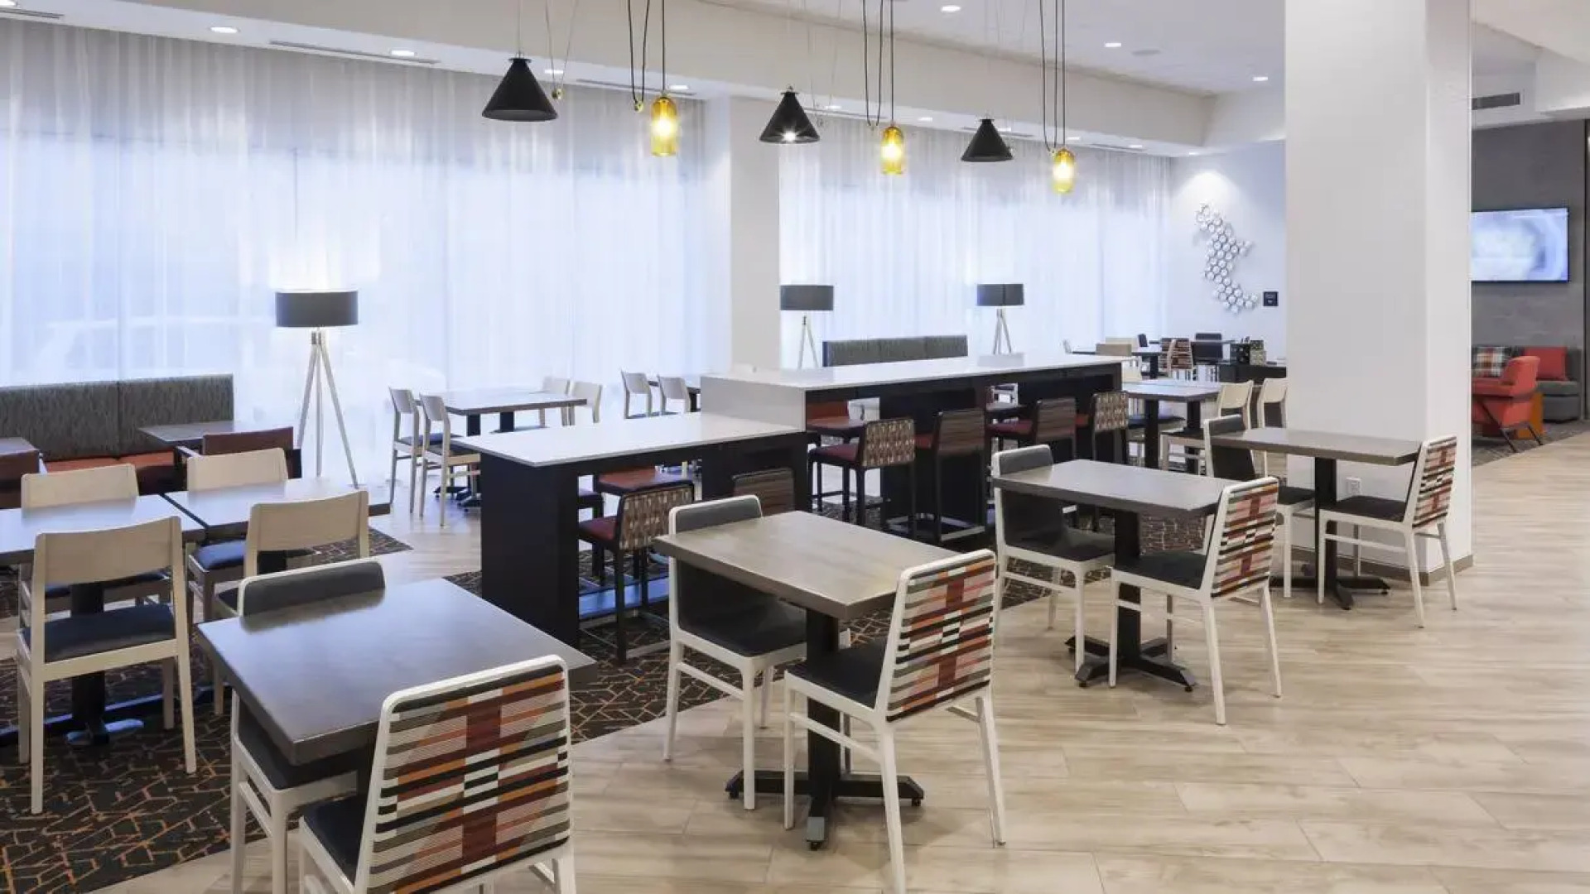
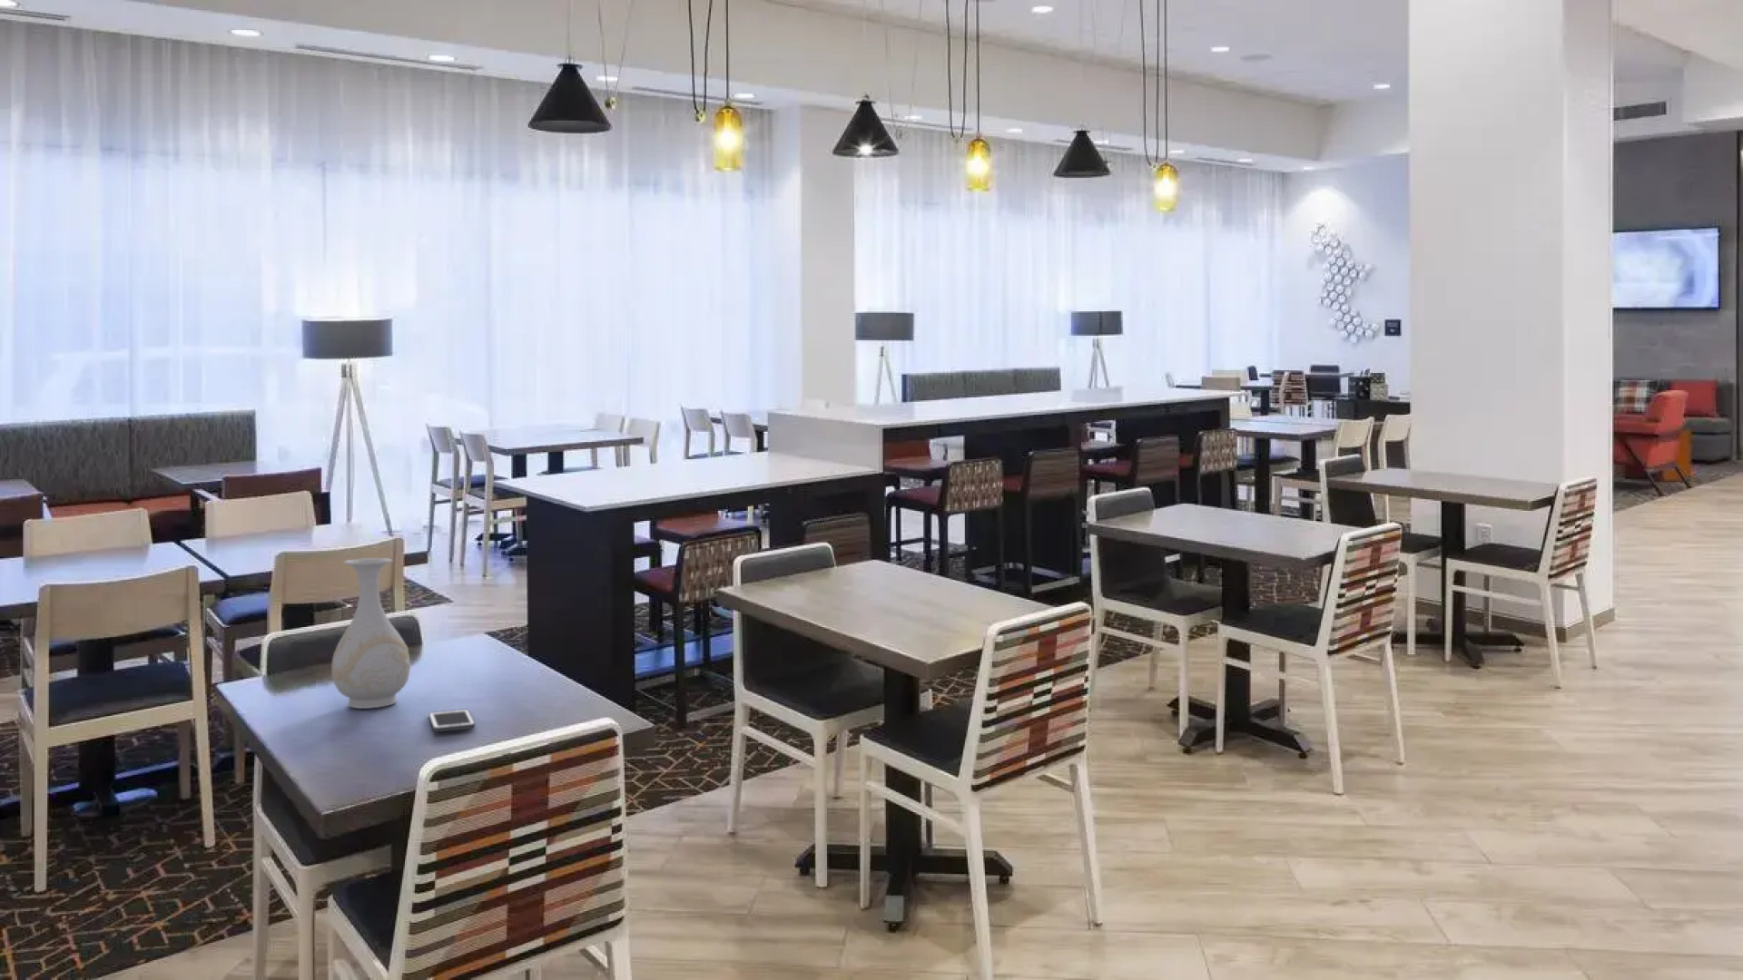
+ cell phone (451, 719)
+ vase (370, 632)
